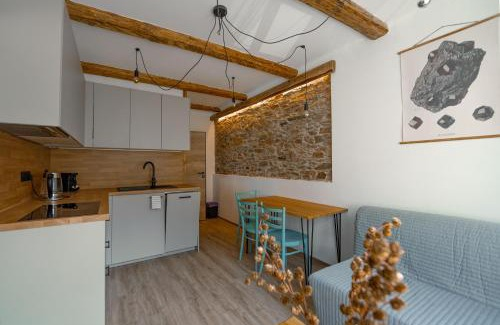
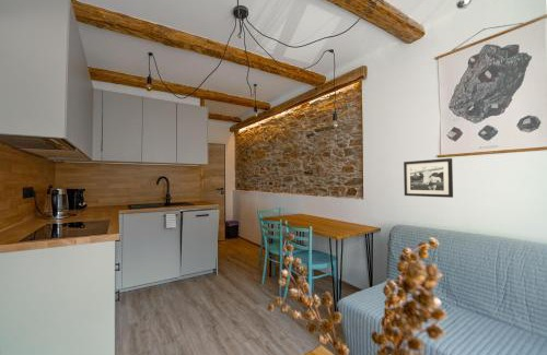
+ picture frame (426, 178)
